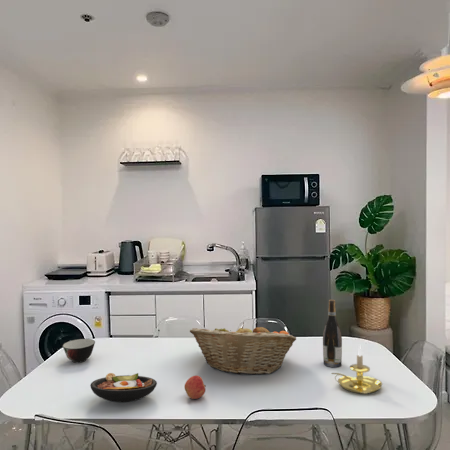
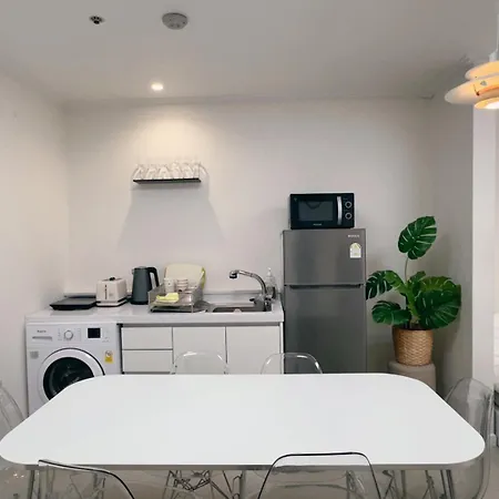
- wine bottle (332, 332)
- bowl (124, 389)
- soup bowl (79, 351)
- candle holder (356, 365)
- fruit basket (242, 342)
- apple (195, 386)
